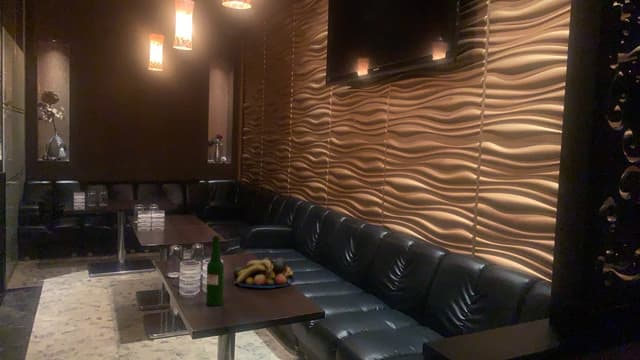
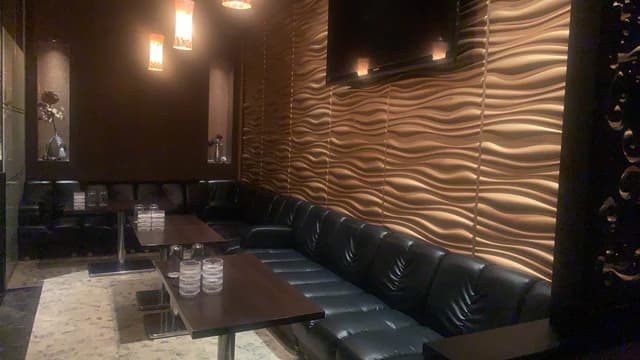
- beer bottle (215, 270)
- fruit bowl (264, 269)
